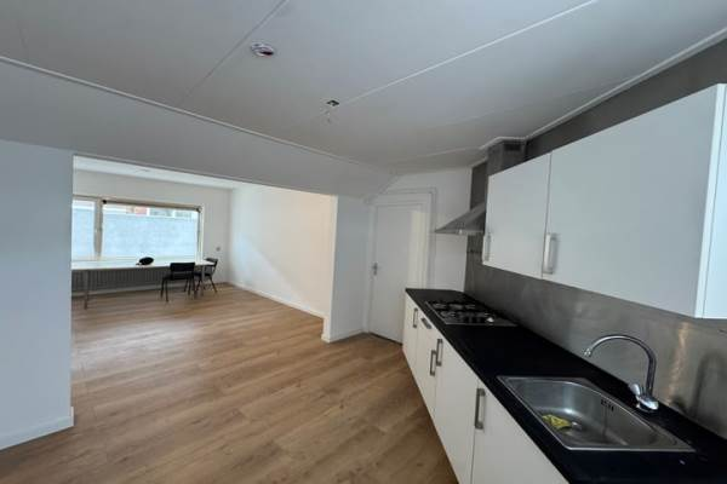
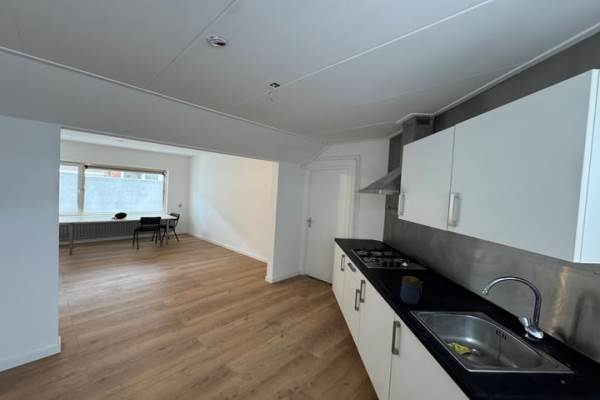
+ jar (411, 289)
